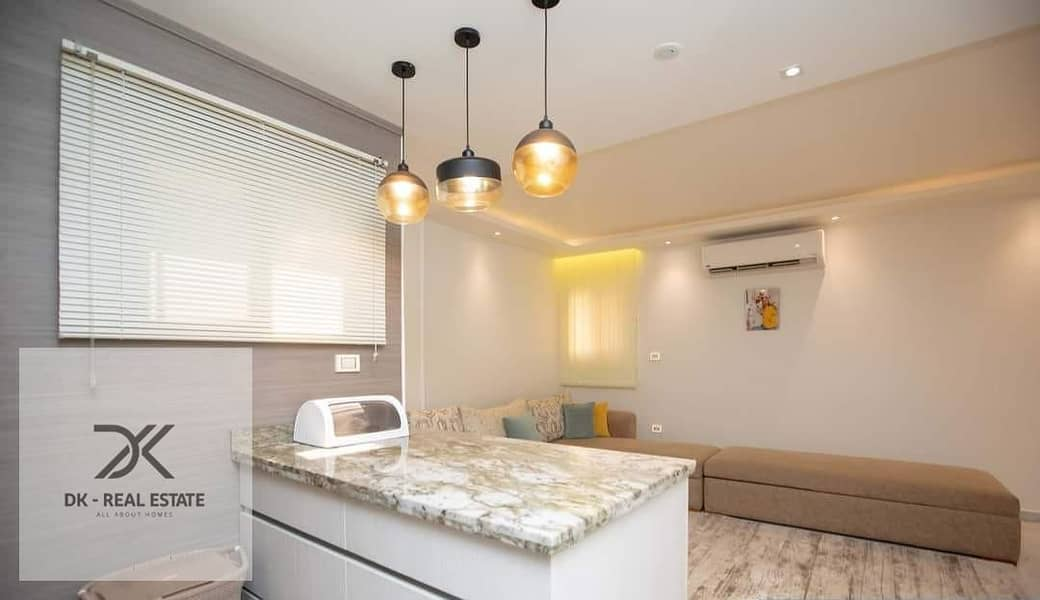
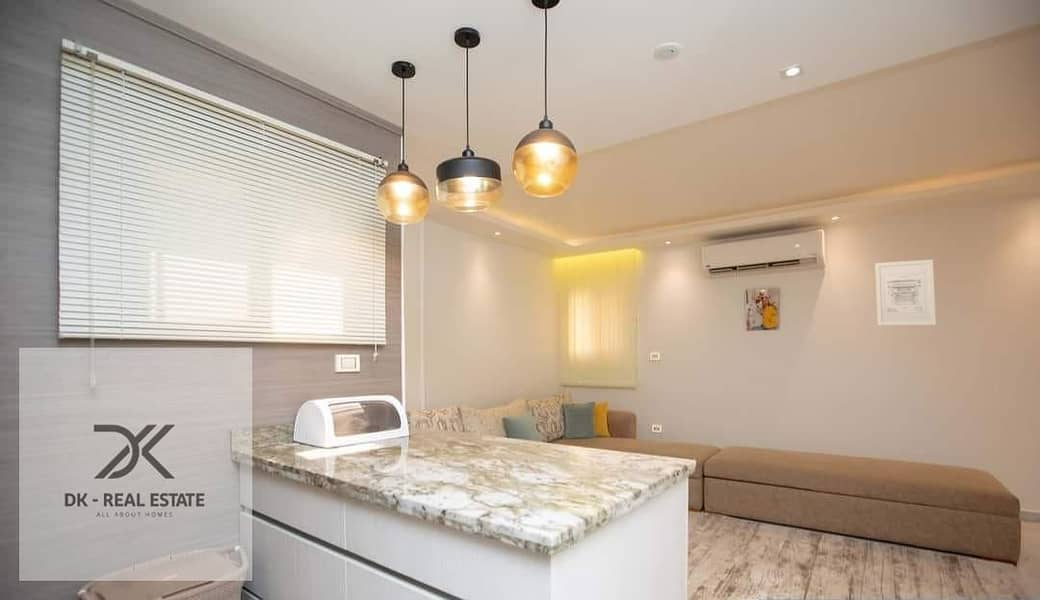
+ wall art (904, 293)
